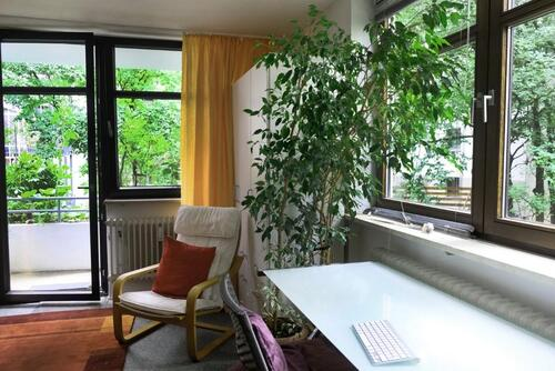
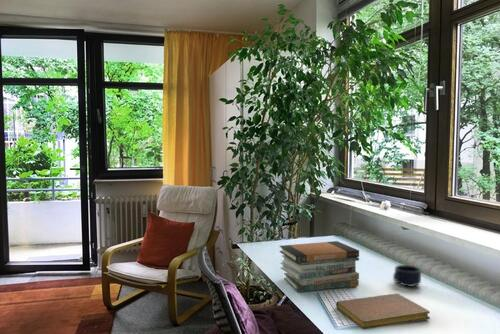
+ mug (405, 276)
+ book stack (318, 265)
+ notebook (381, 309)
